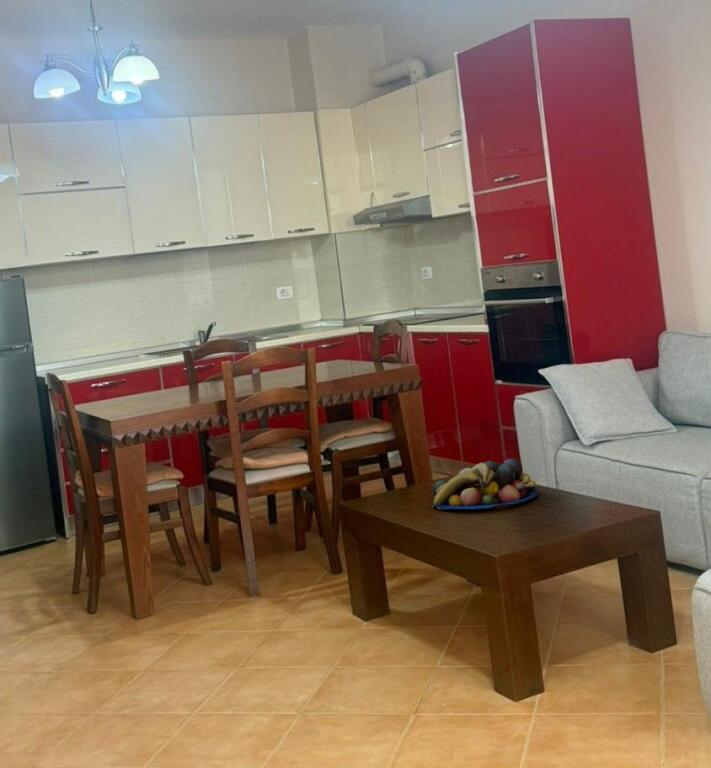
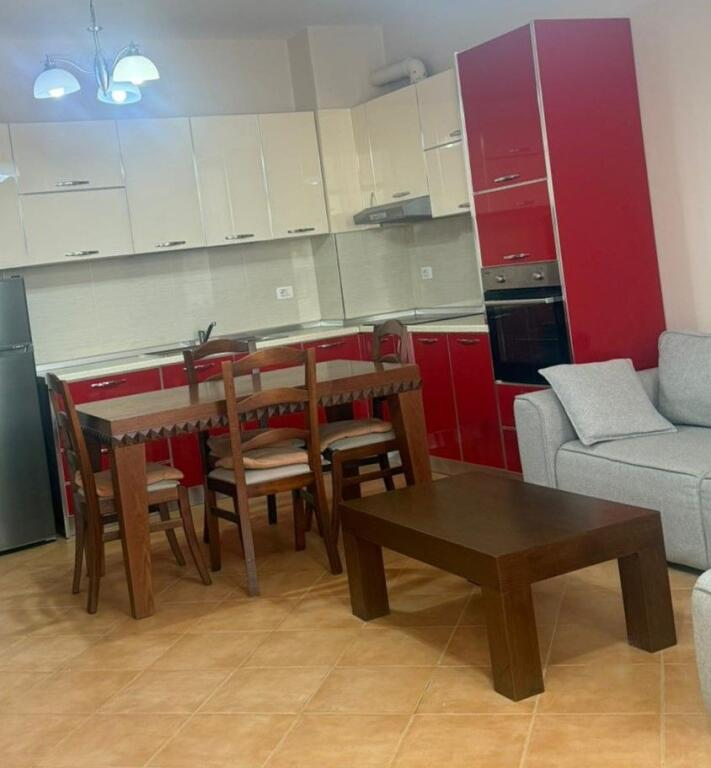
- fruit bowl (483, 480)
